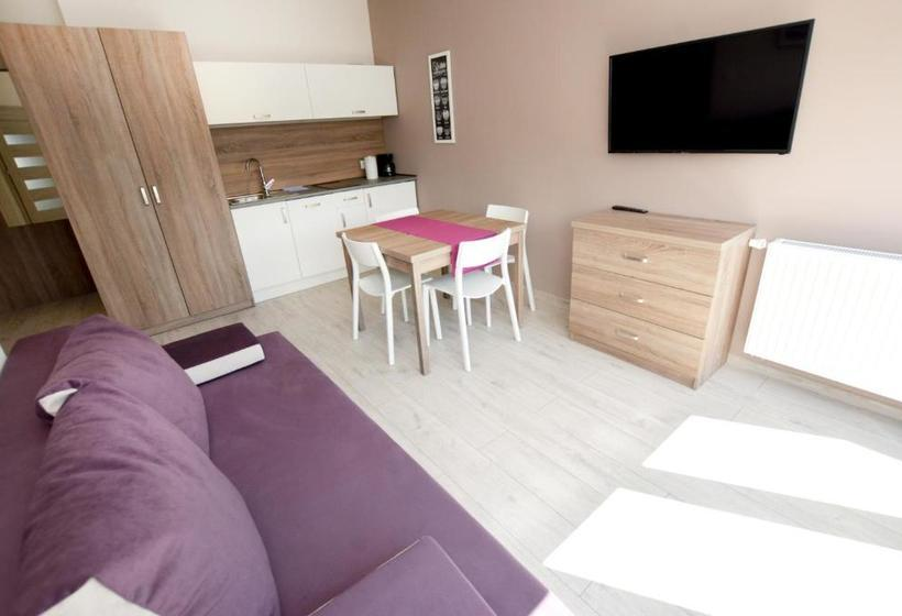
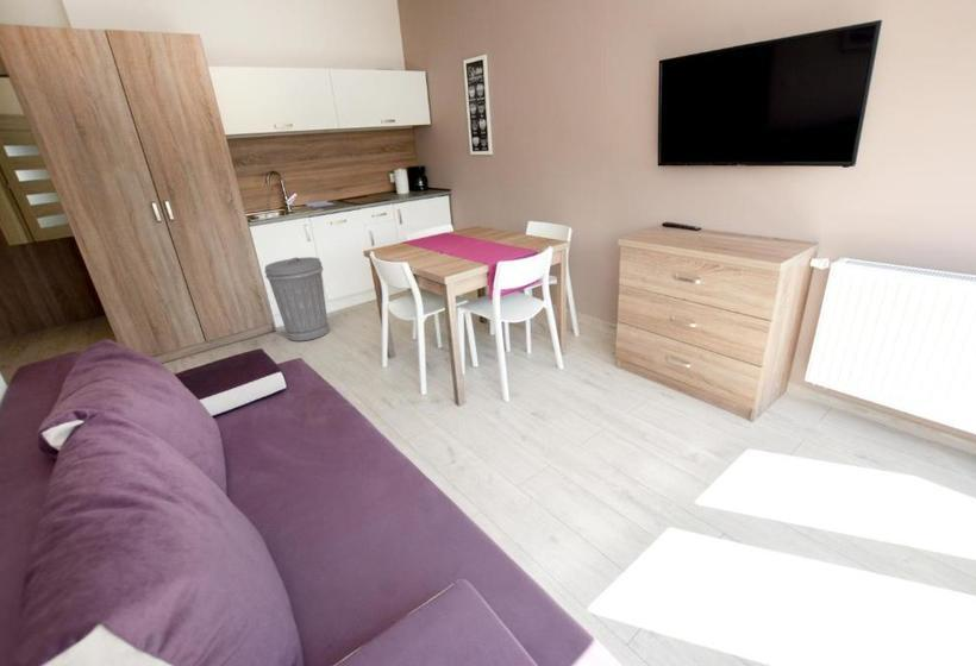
+ trash can (300, 296)
